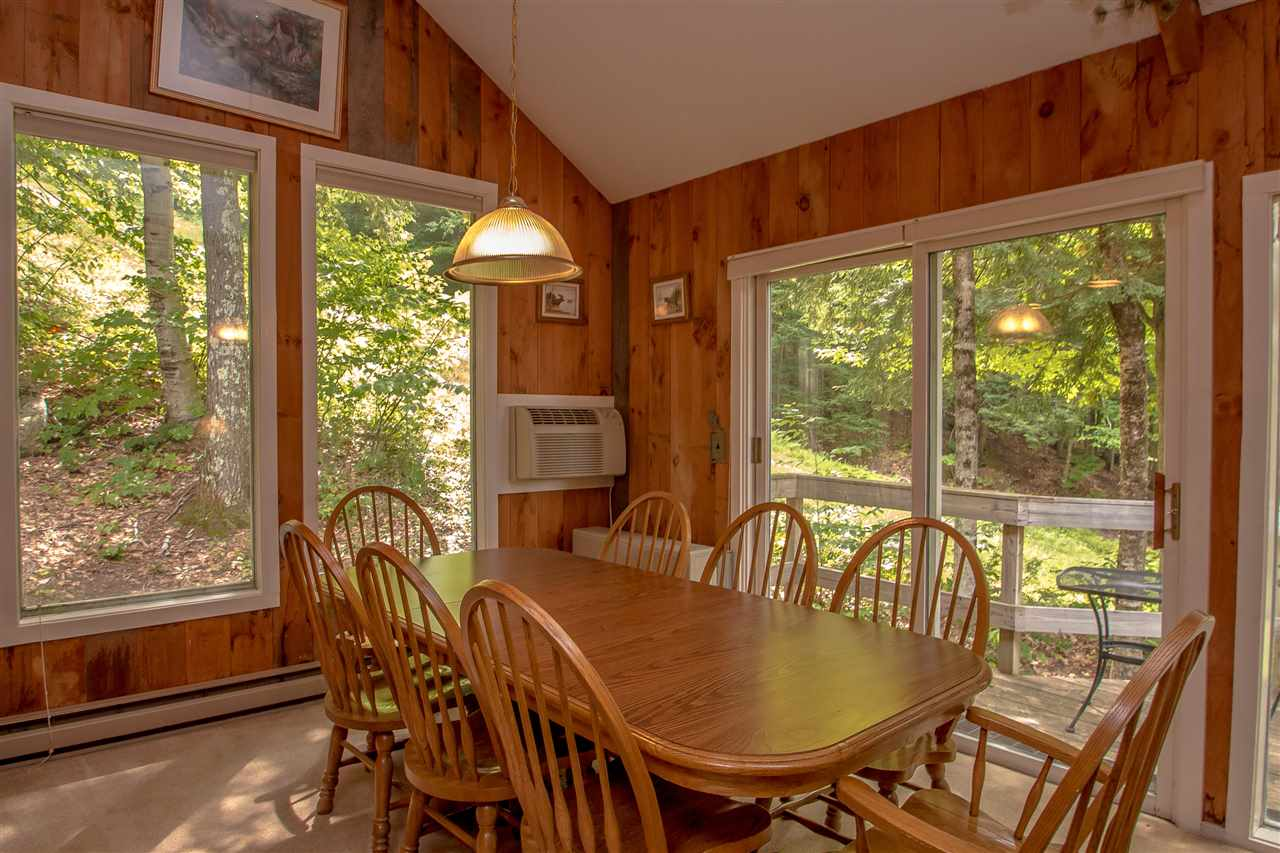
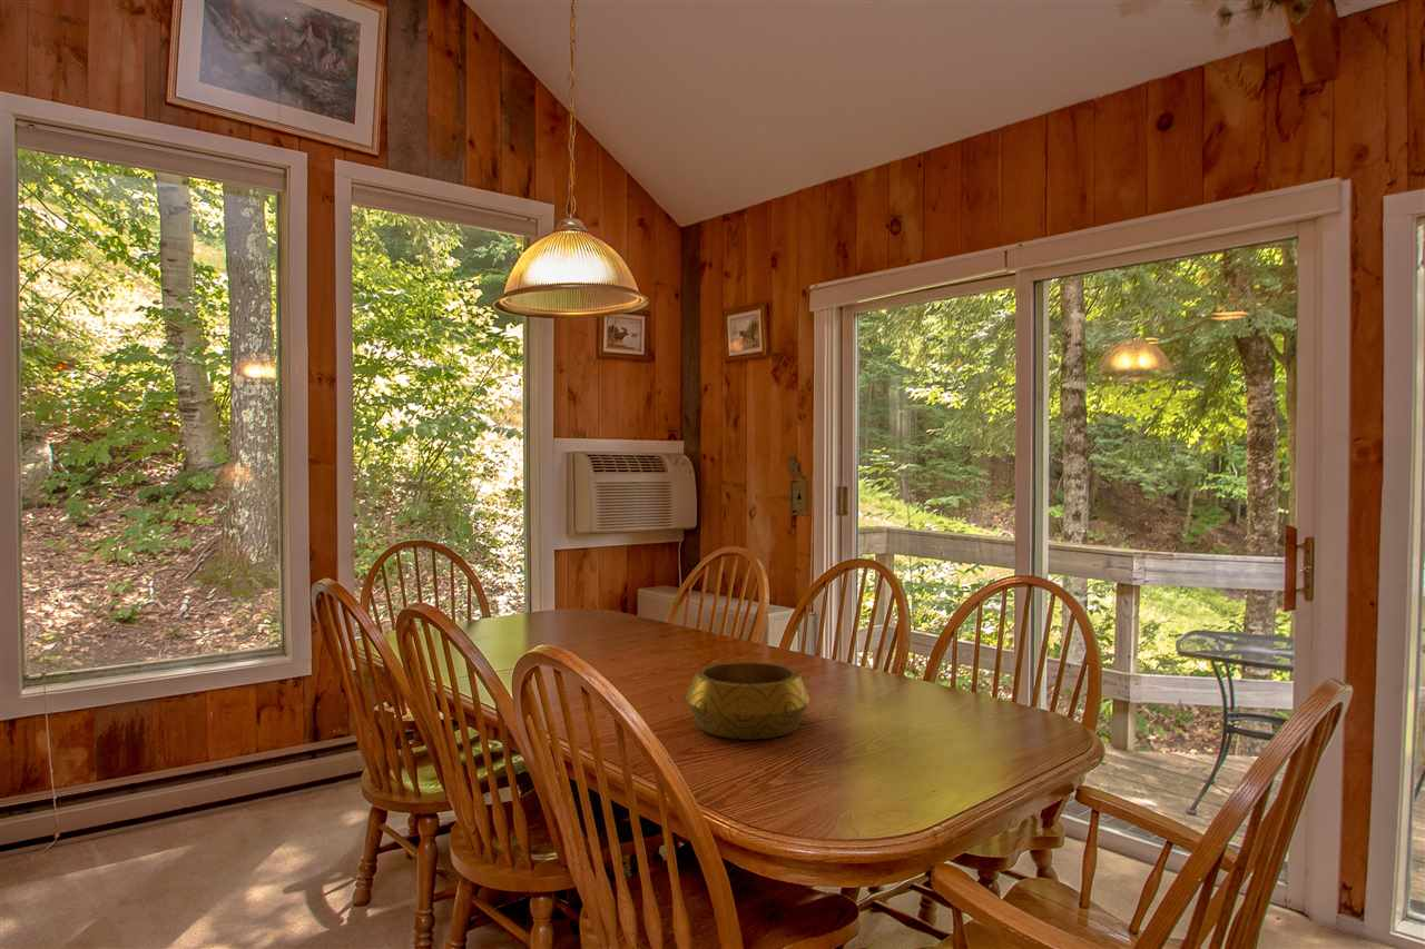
+ decorative bowl (747, 698)
